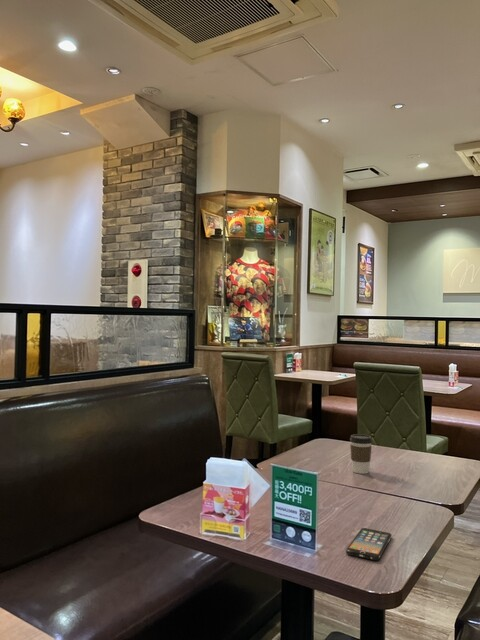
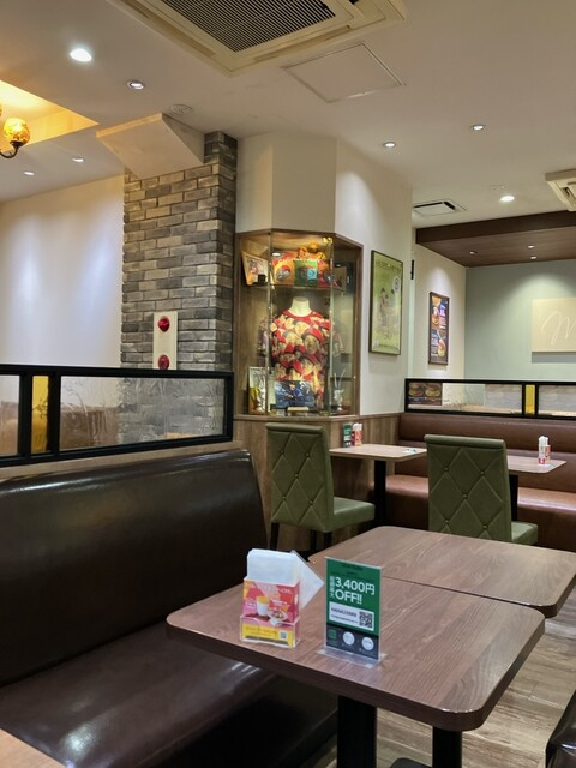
- smartphone (369, 543)
- coffee cup (360, 453)
